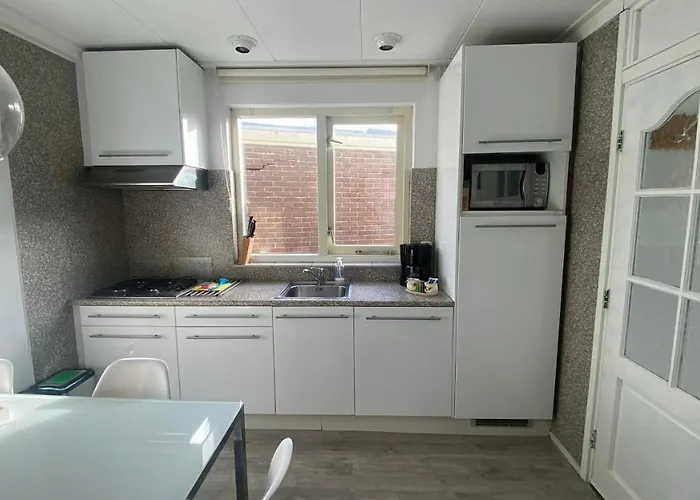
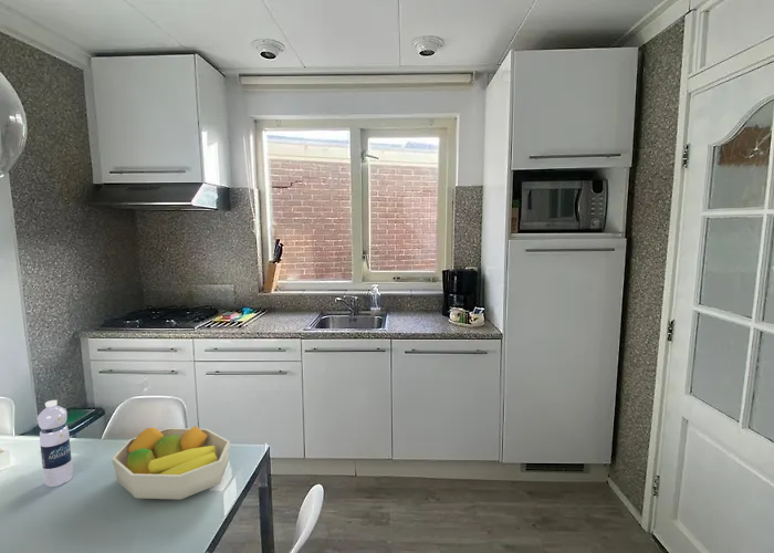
+ water bottle (54, 441)
+ fruit bowl (174, 457)
